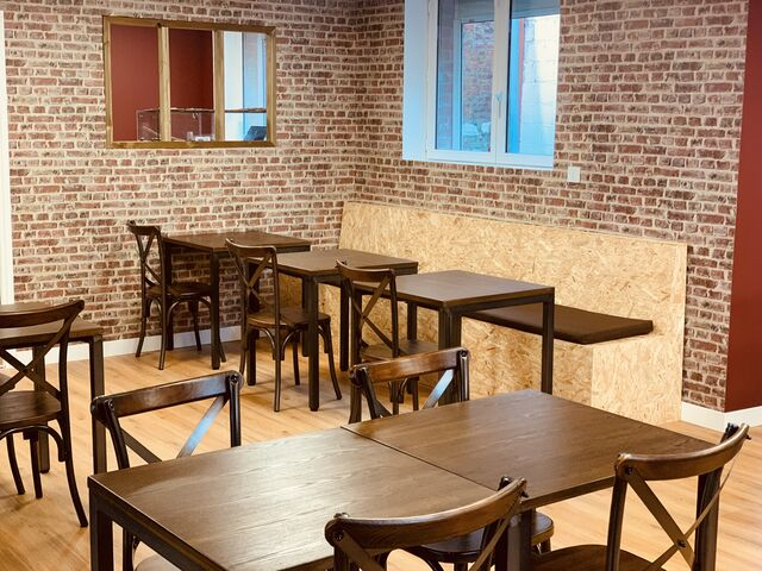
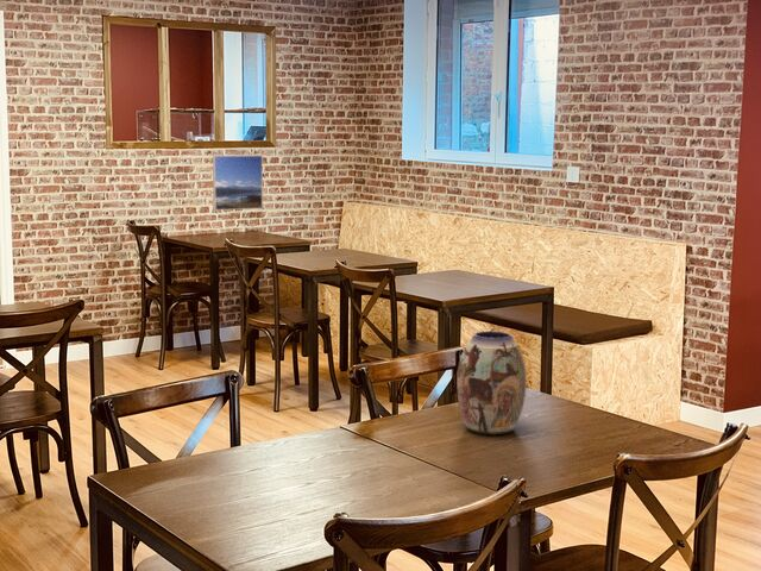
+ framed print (238, 182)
+ vase (491, 381)
